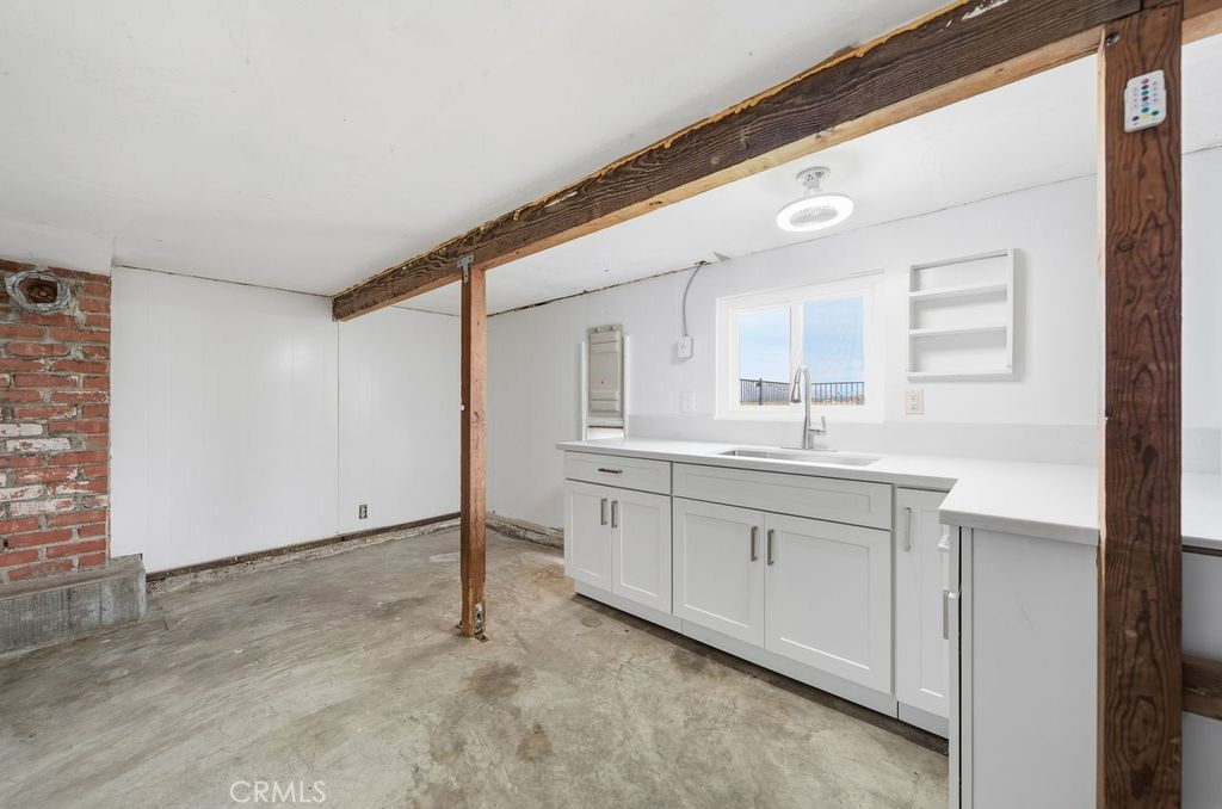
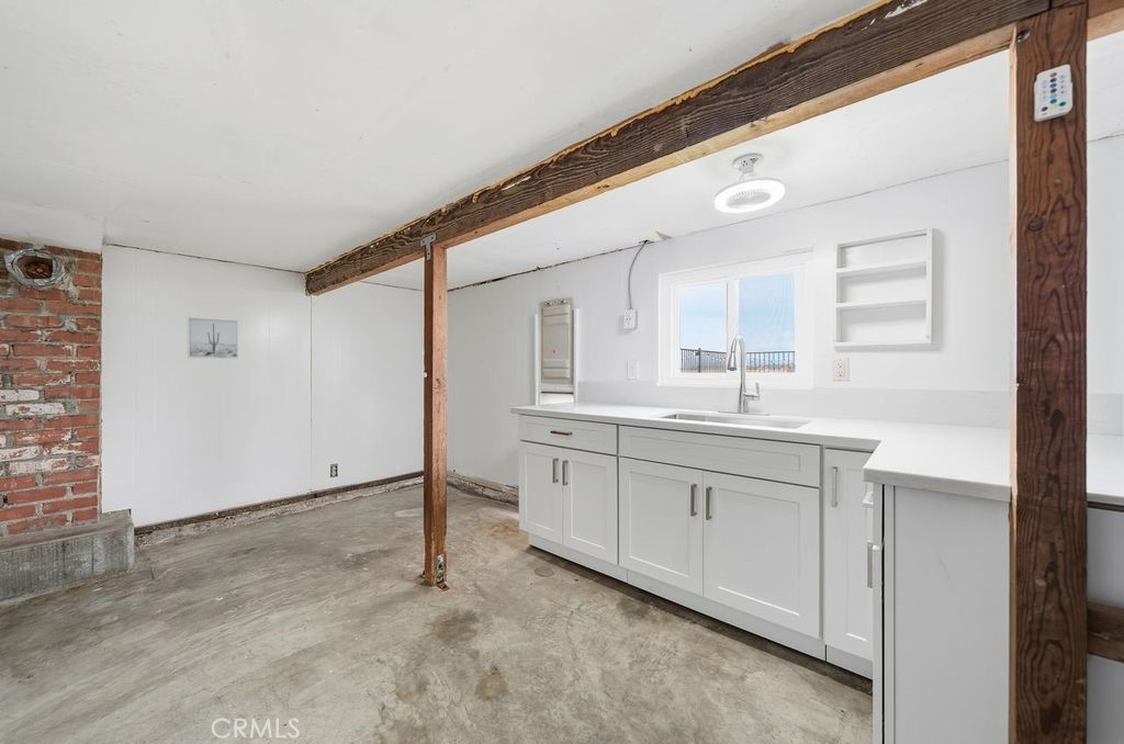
+ wall art (213, 338)
